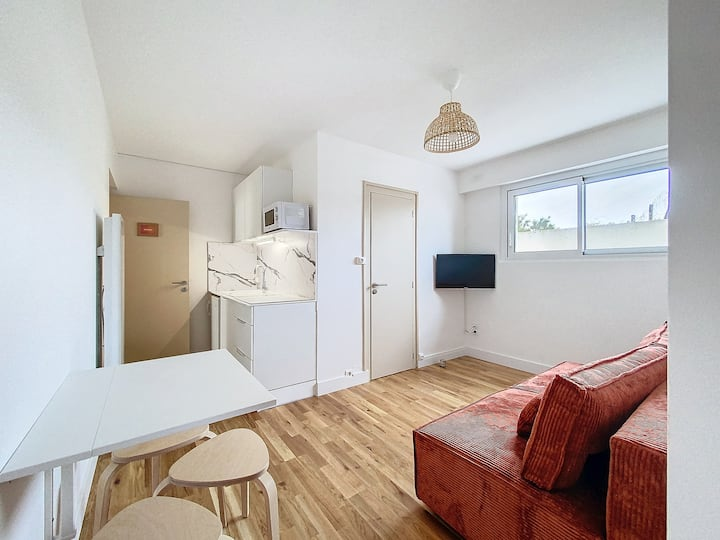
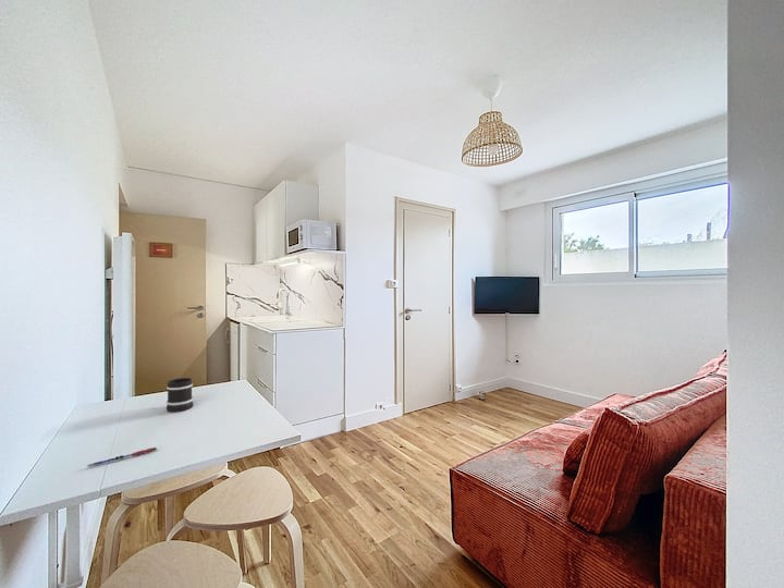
+ pen (123, 456)
+ mug (179, 393)
